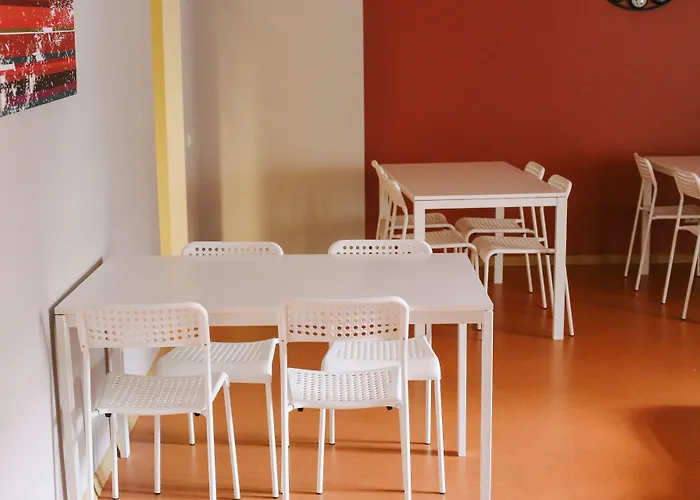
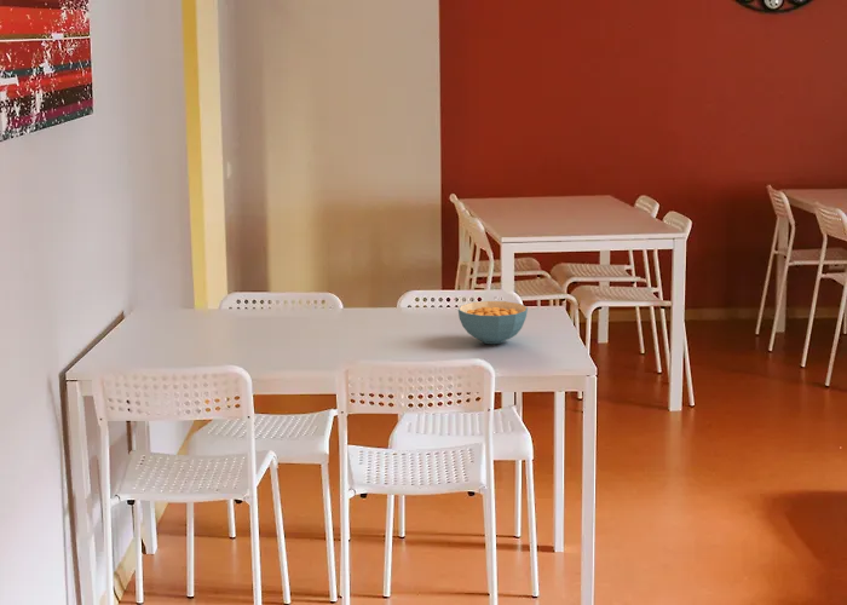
+ cereal bowl (492, 324)
